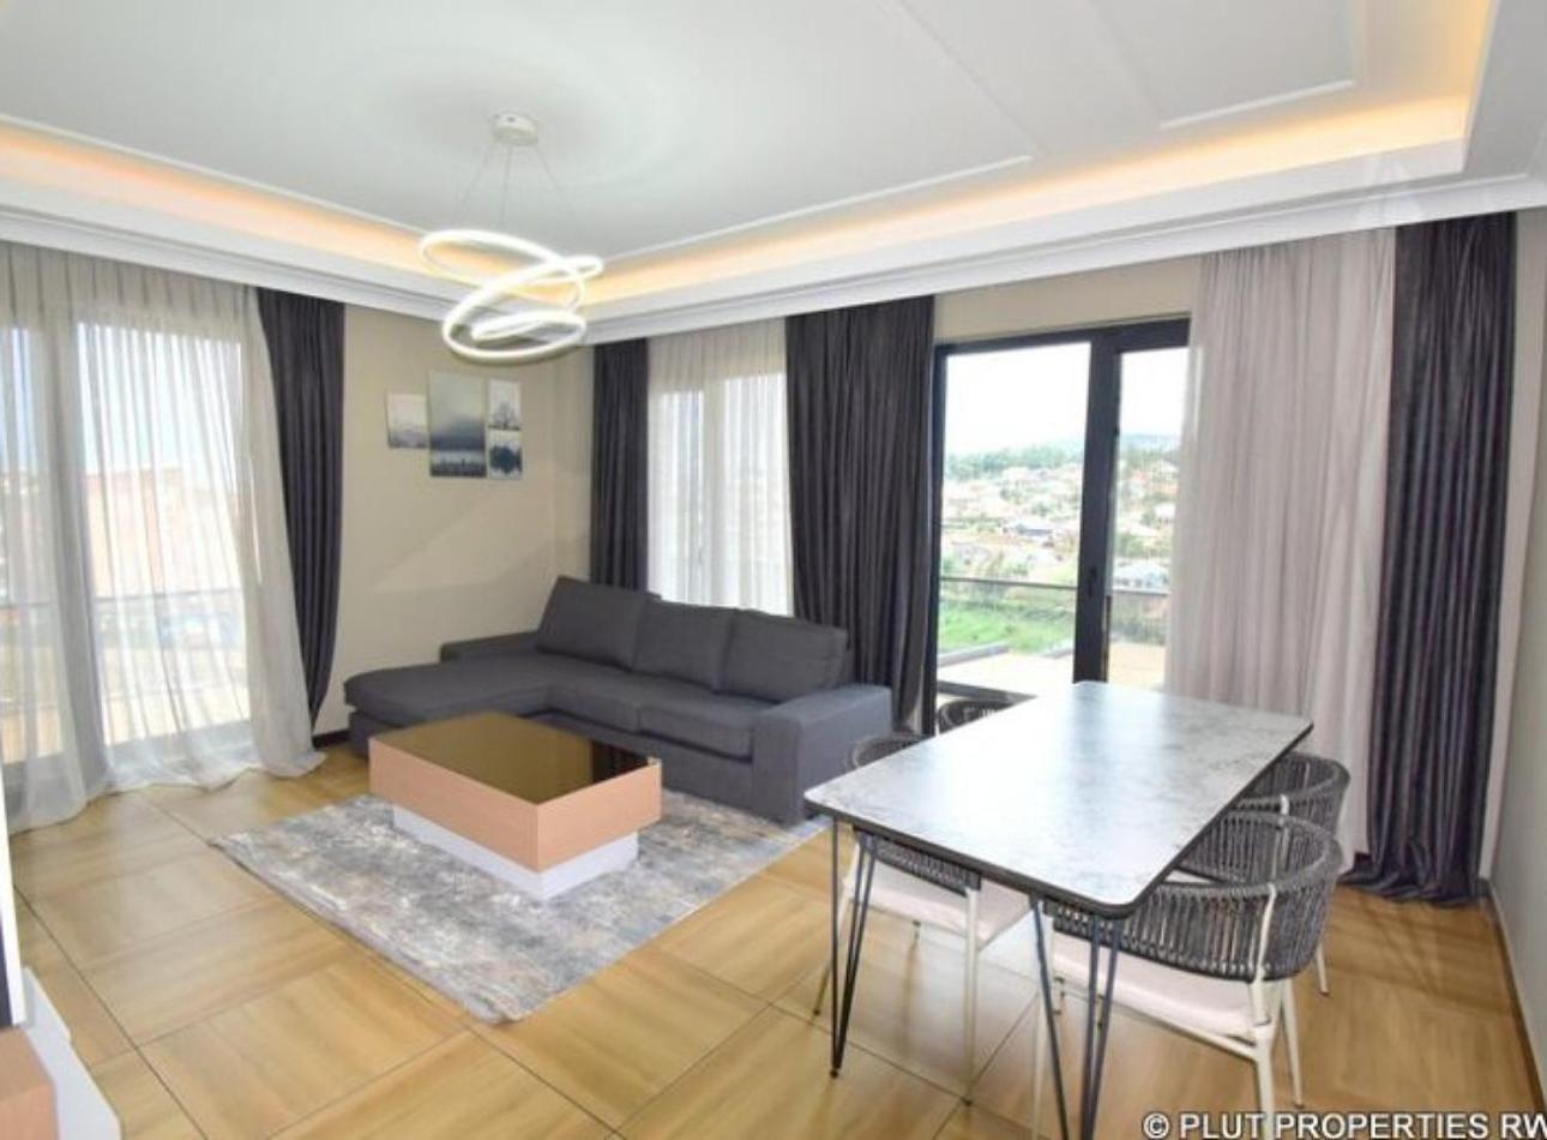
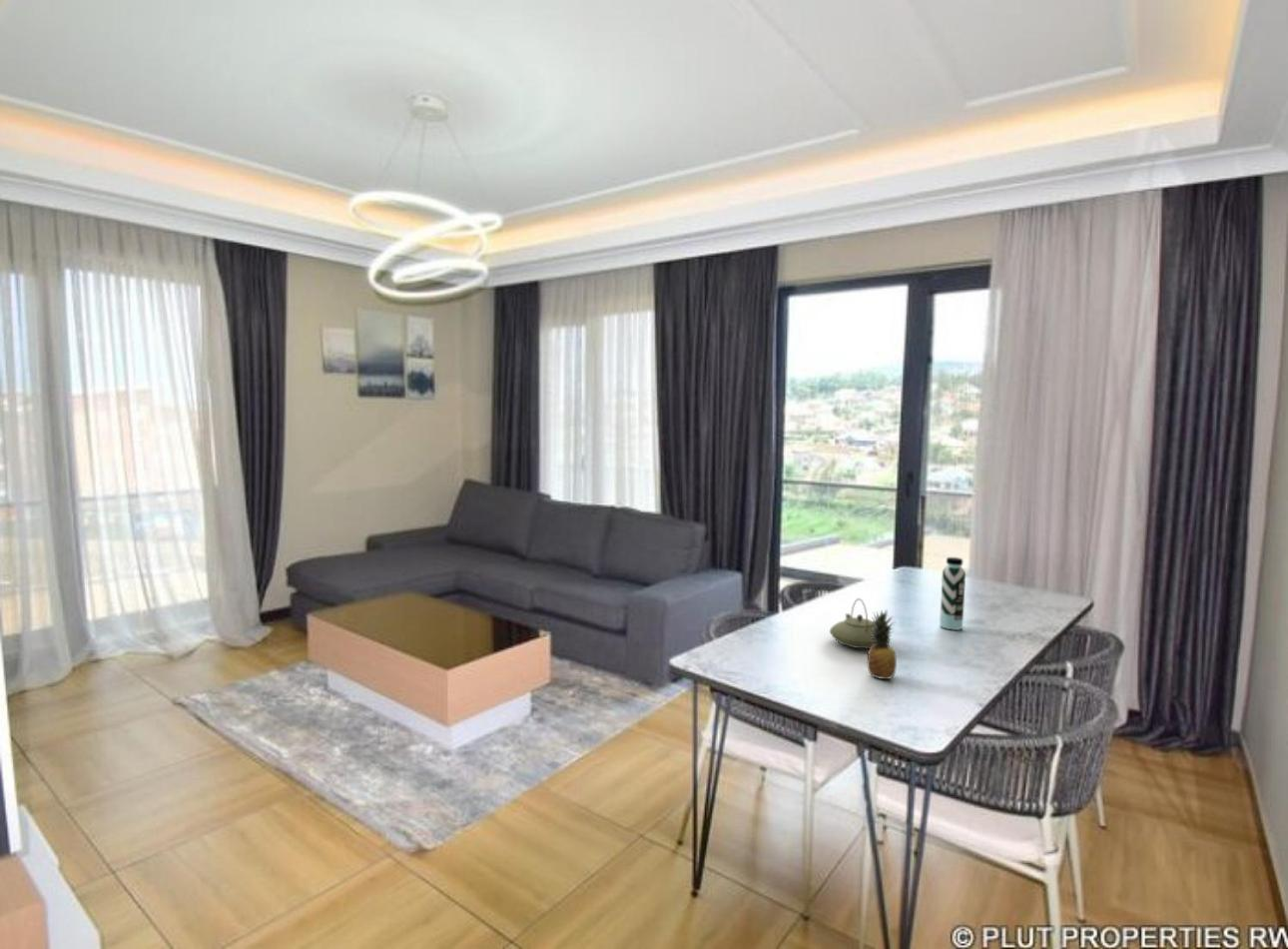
+ teapot (858, 620)
+ water bottle (953, 592)
+ fruit (883, 642)
